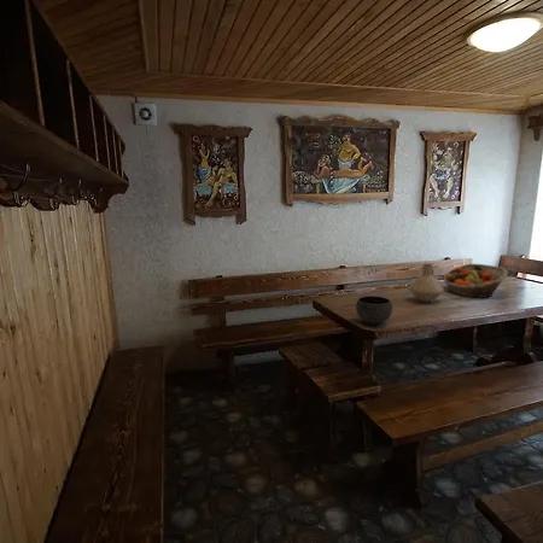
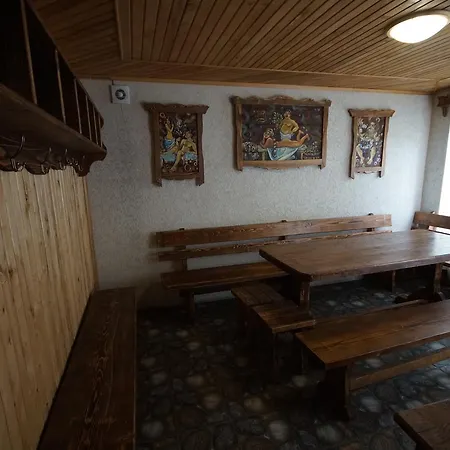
- bowl (373, 311)
- fruit basket (473, 279)
- jug (426, 282)
